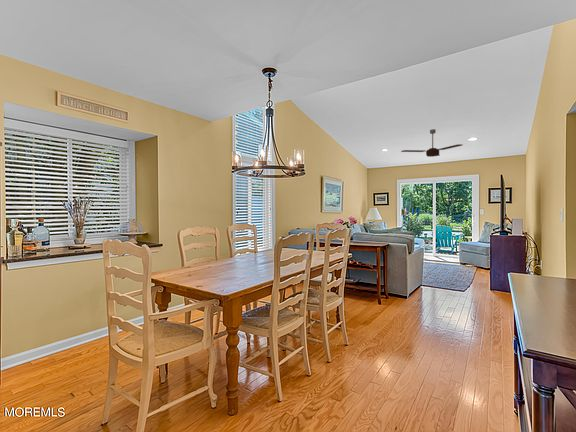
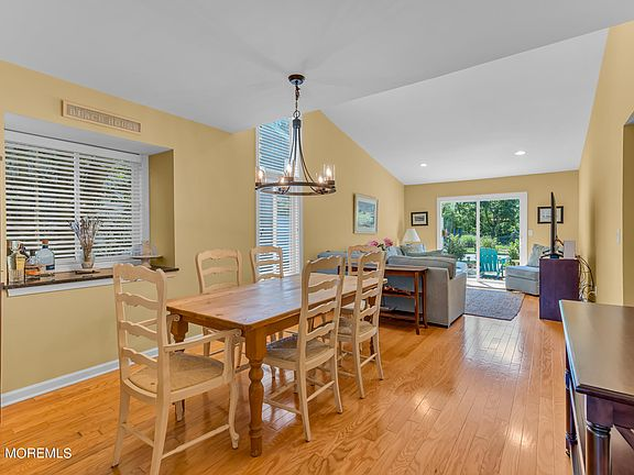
- ceiling fan (432, 143)
